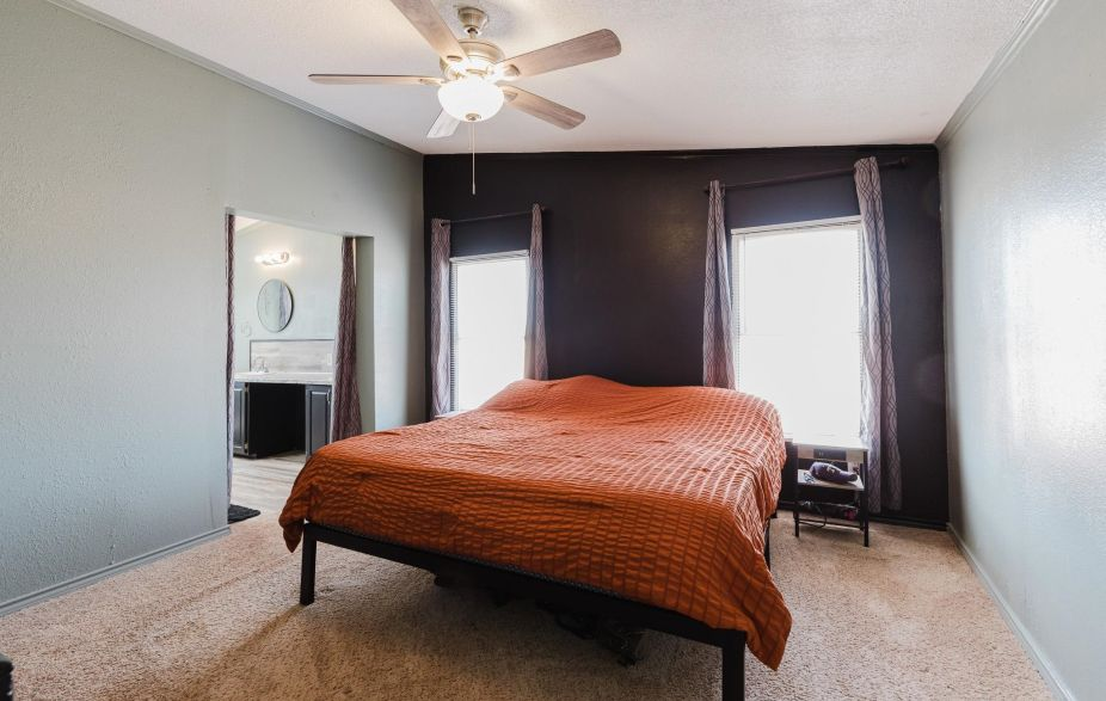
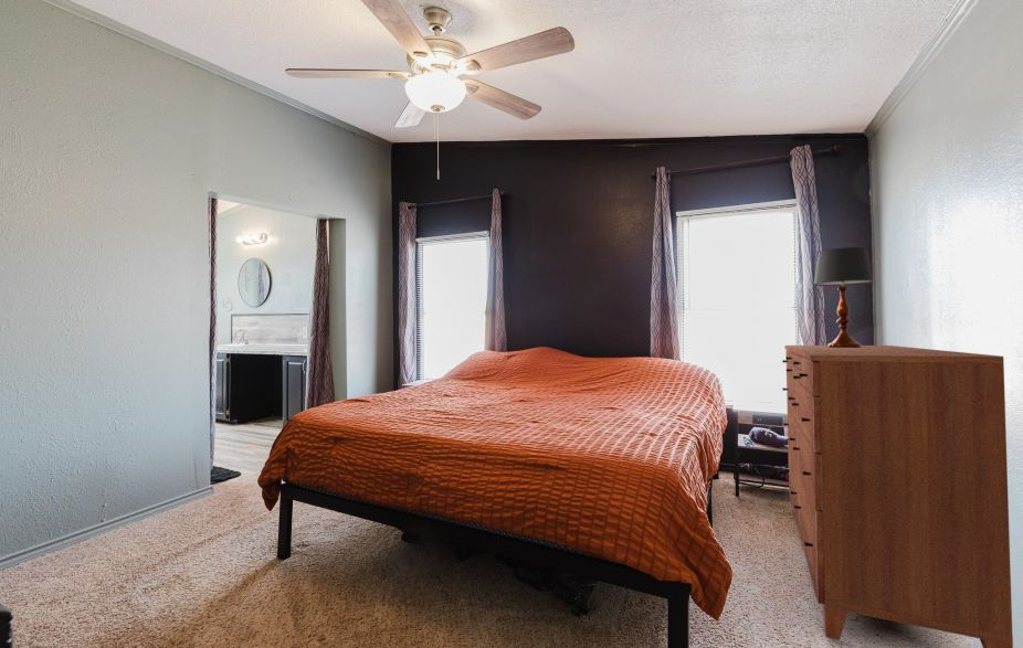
+ dresser (858, 458)
+ table lamp (843, 298)
